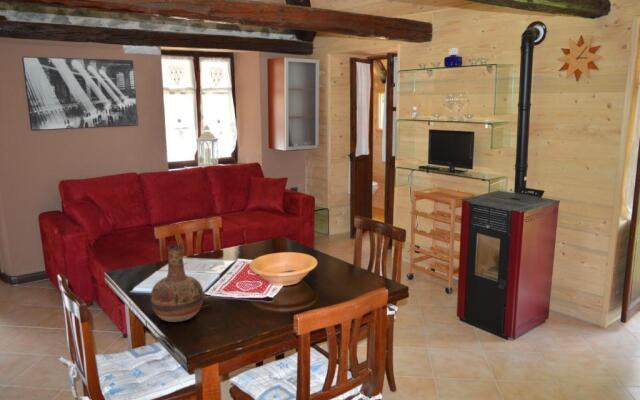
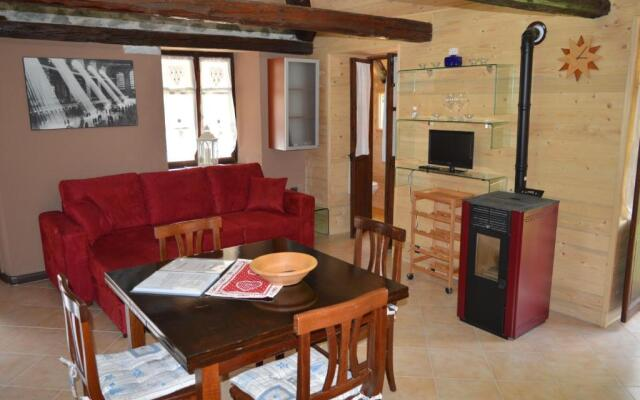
- vase (176, 282)
